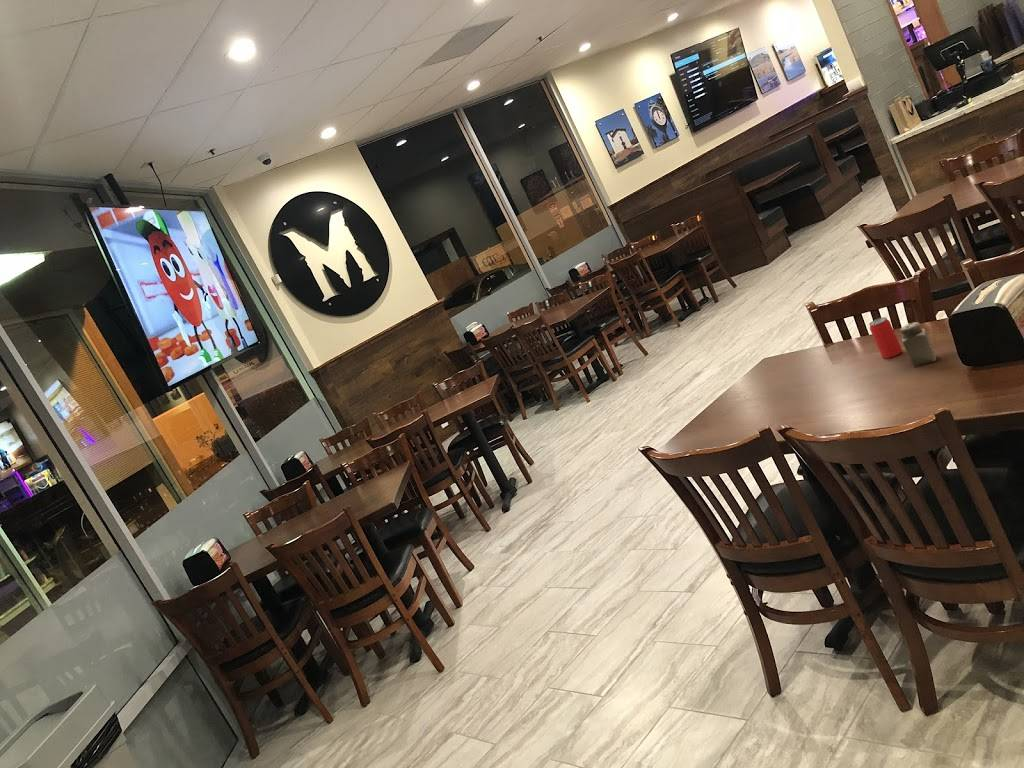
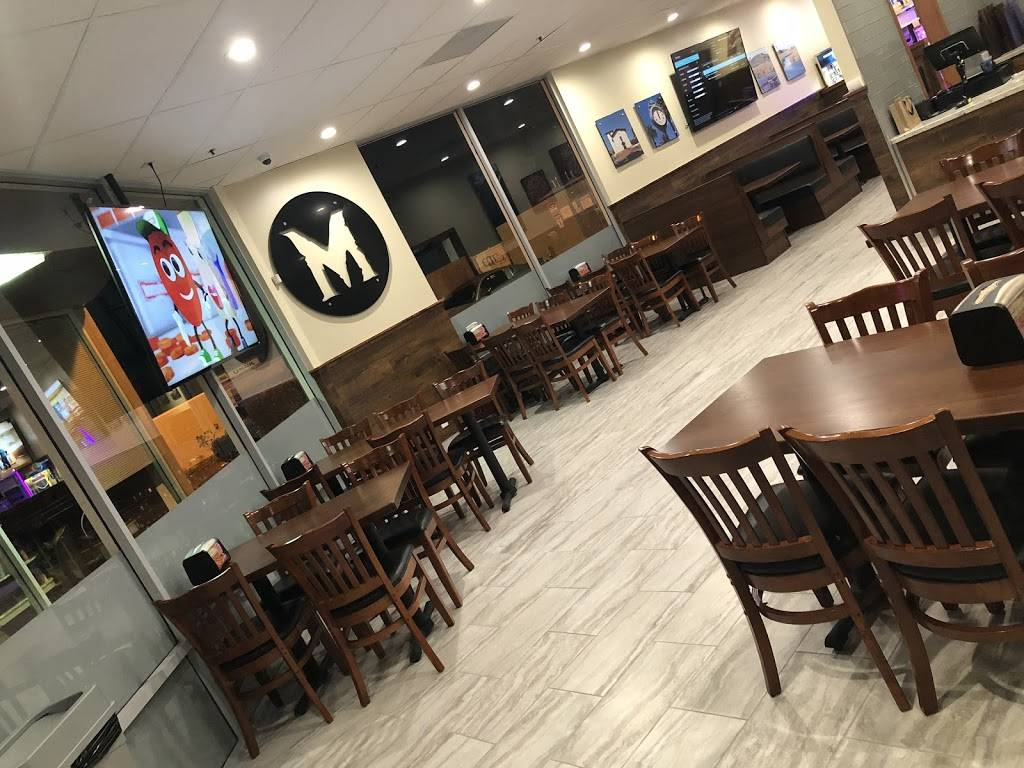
- salt shaker (916, 343)
- beverage can (885, 337)
